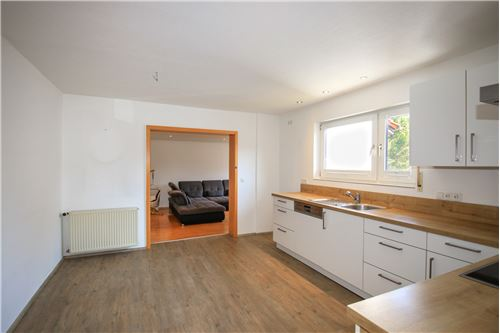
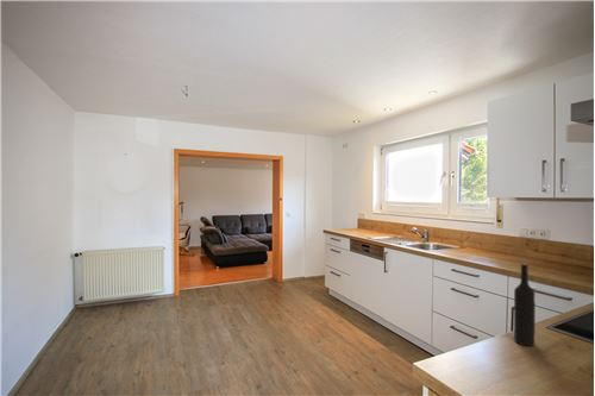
+ wine bottle (524, 300)
